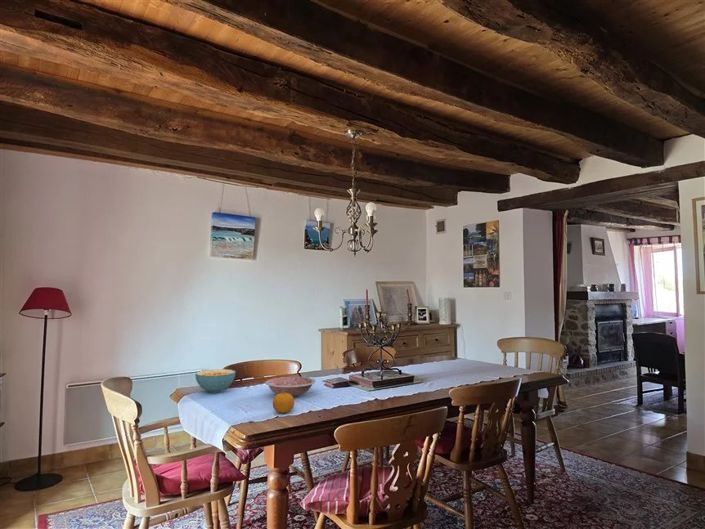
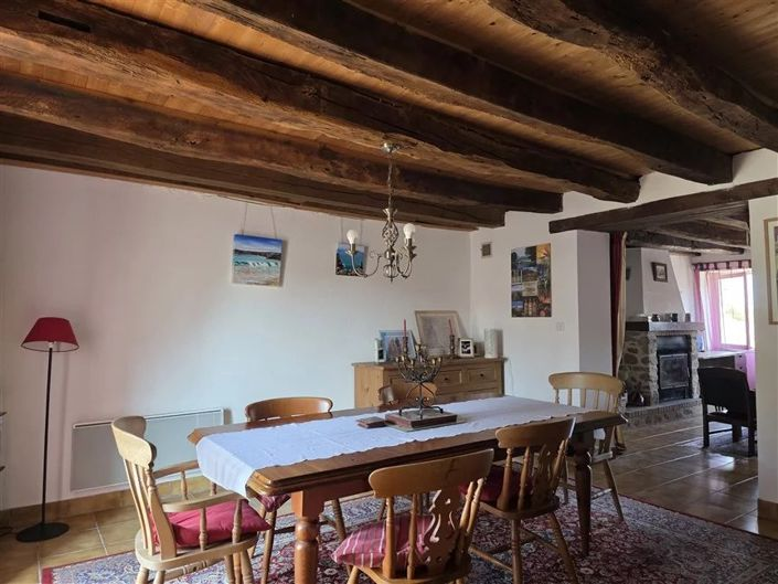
- cereal bowl (215, 382)
- fruit (283, 400)
- bowl (290, 388)
